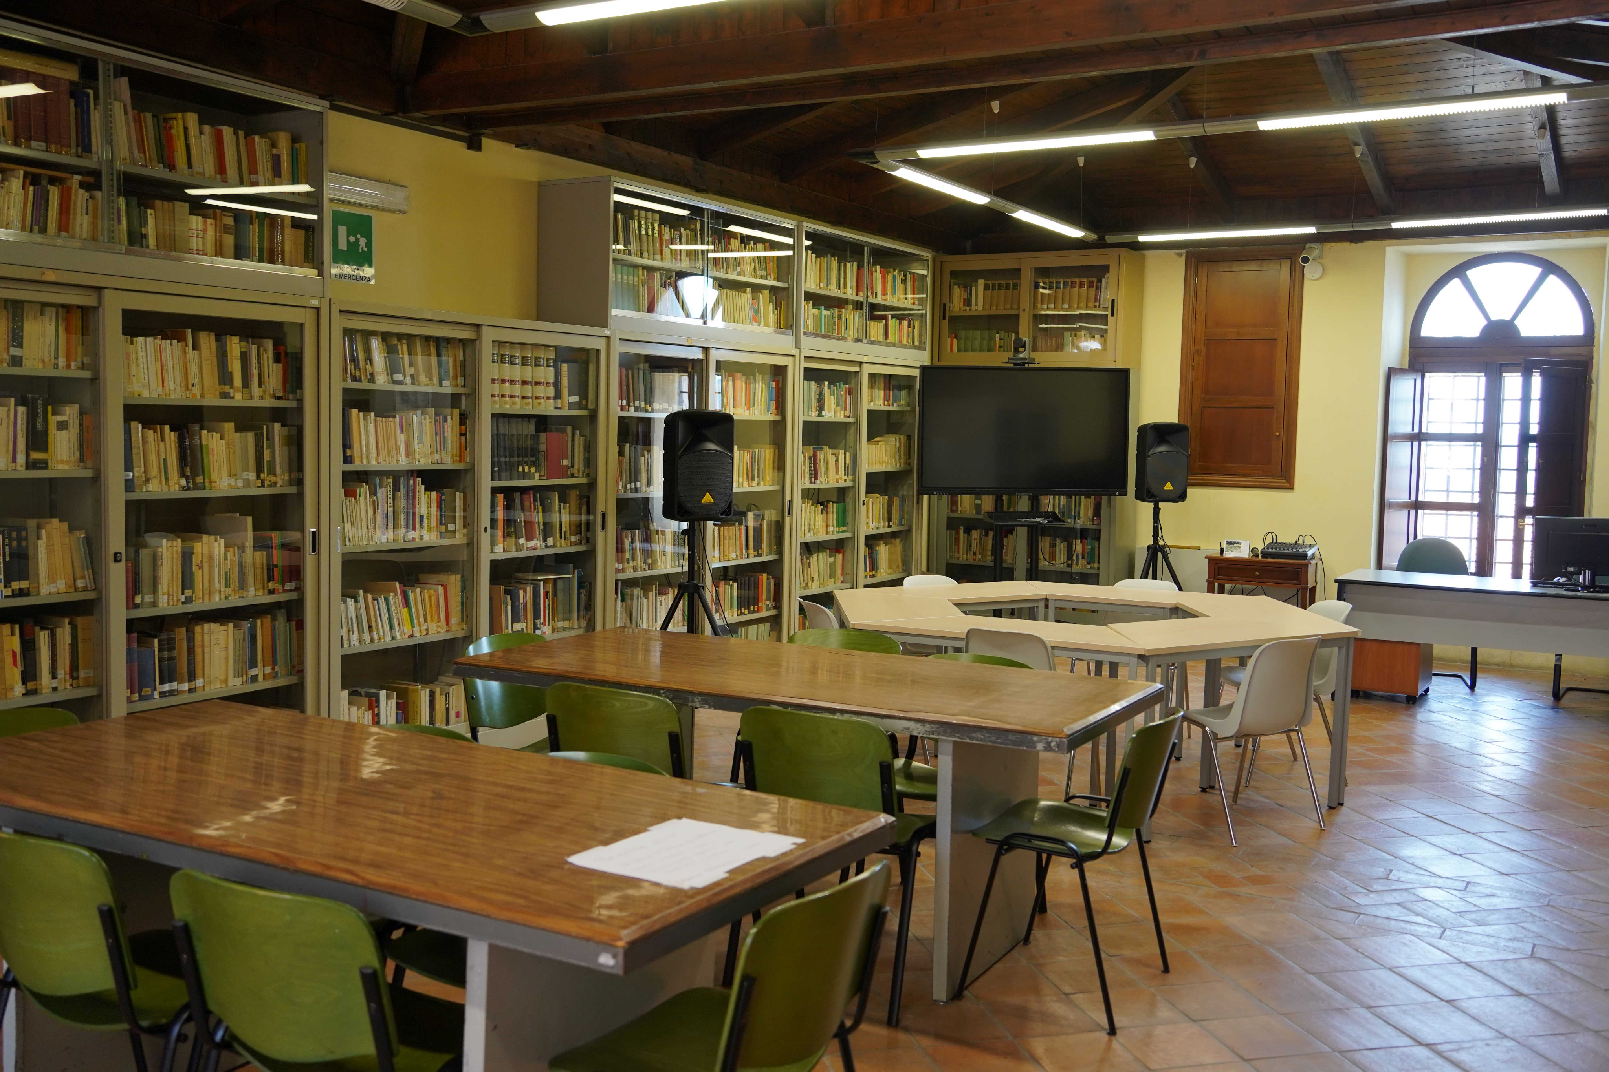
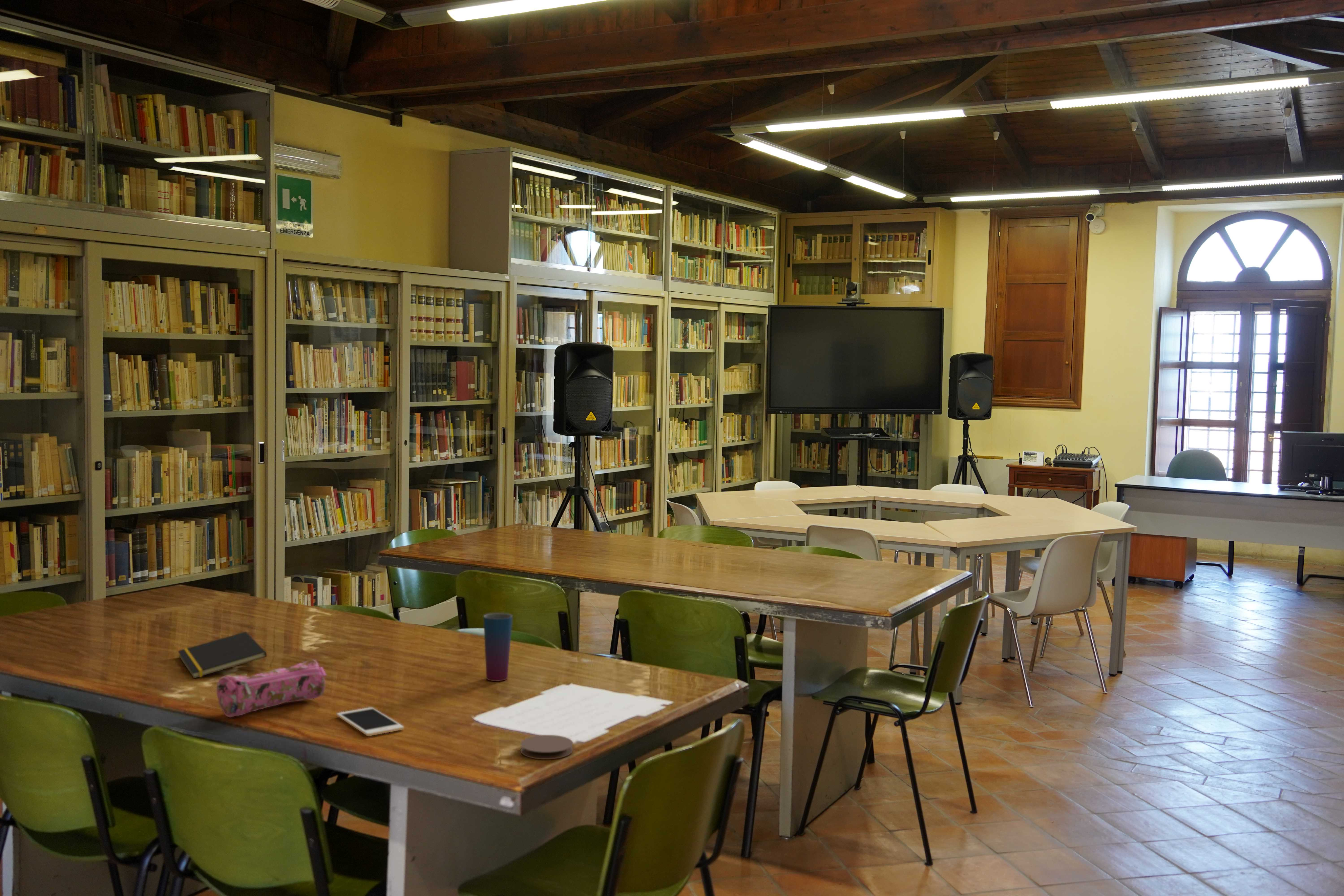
+ notepad (221, 654)
+ coaster (547, 747)
+ cell phone (369, 721)
+ cup (497, 647)
+ pencil case (272, 687)
